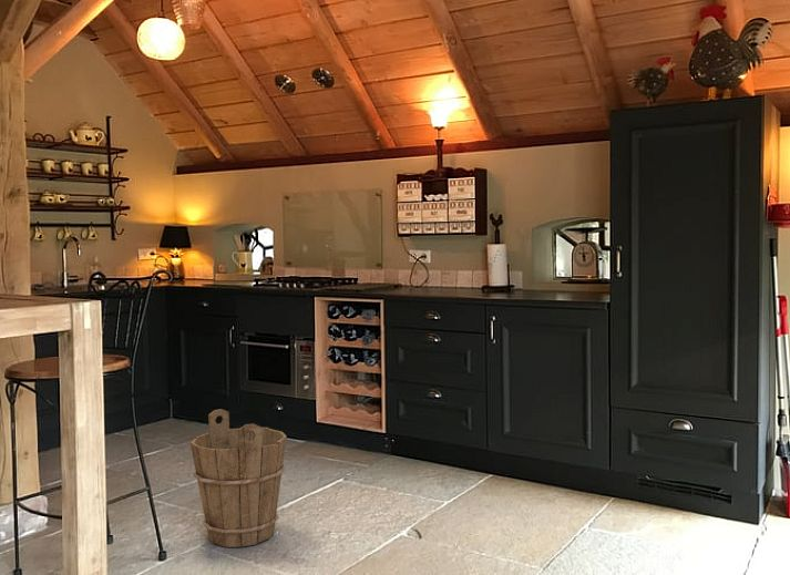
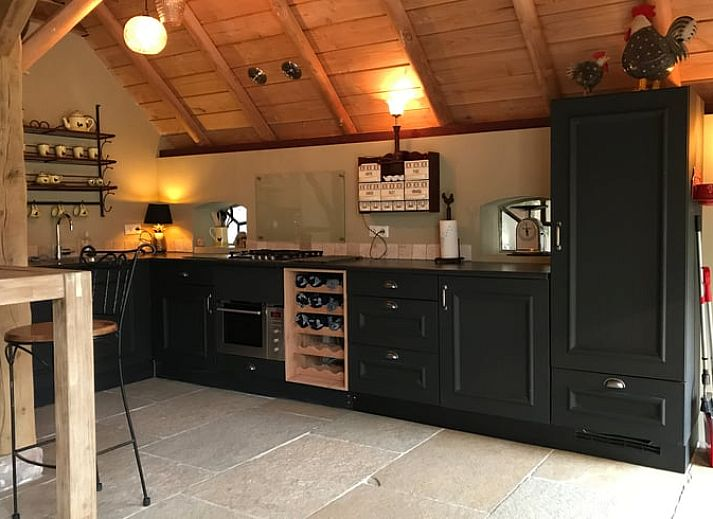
- bucket (240, 475)
